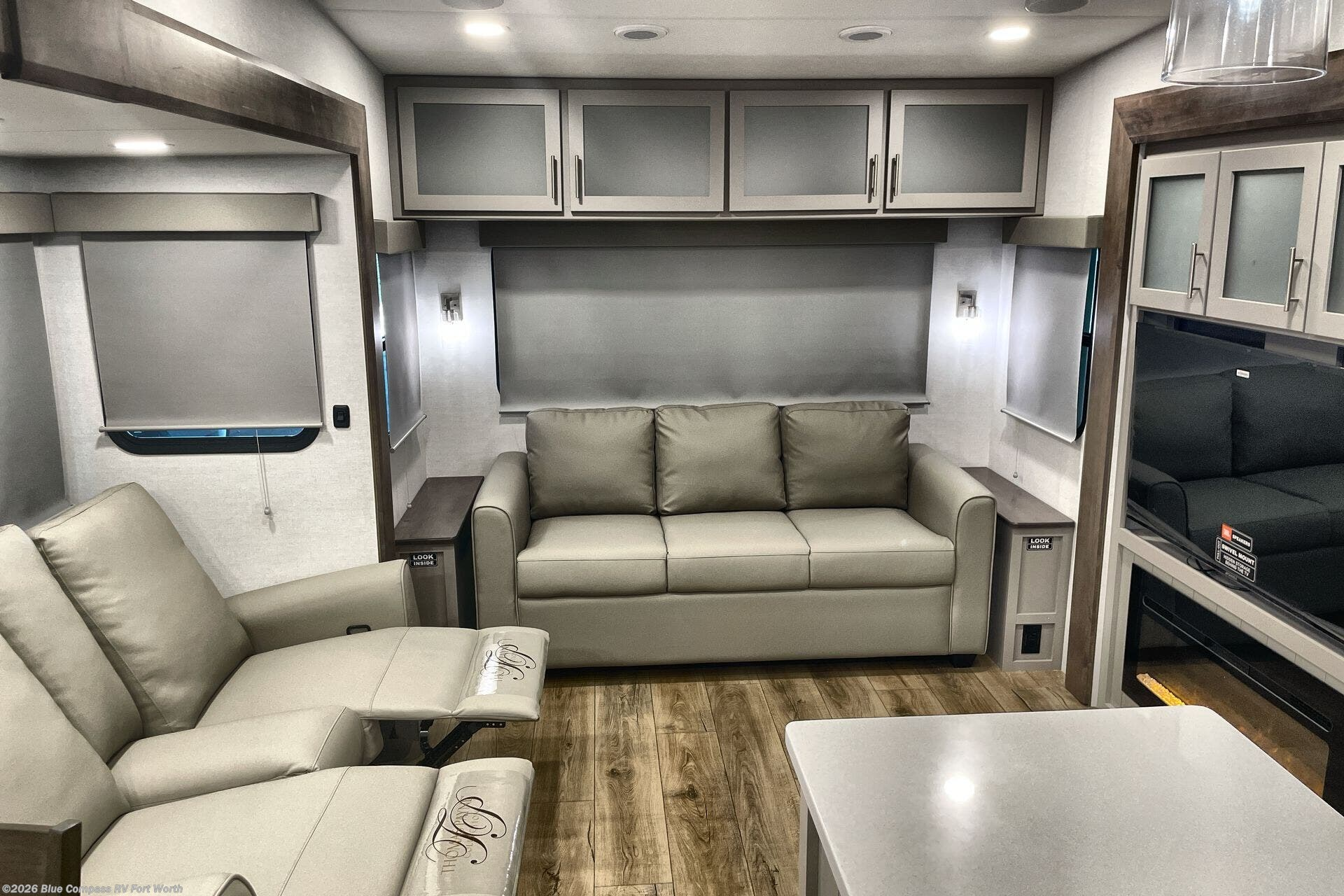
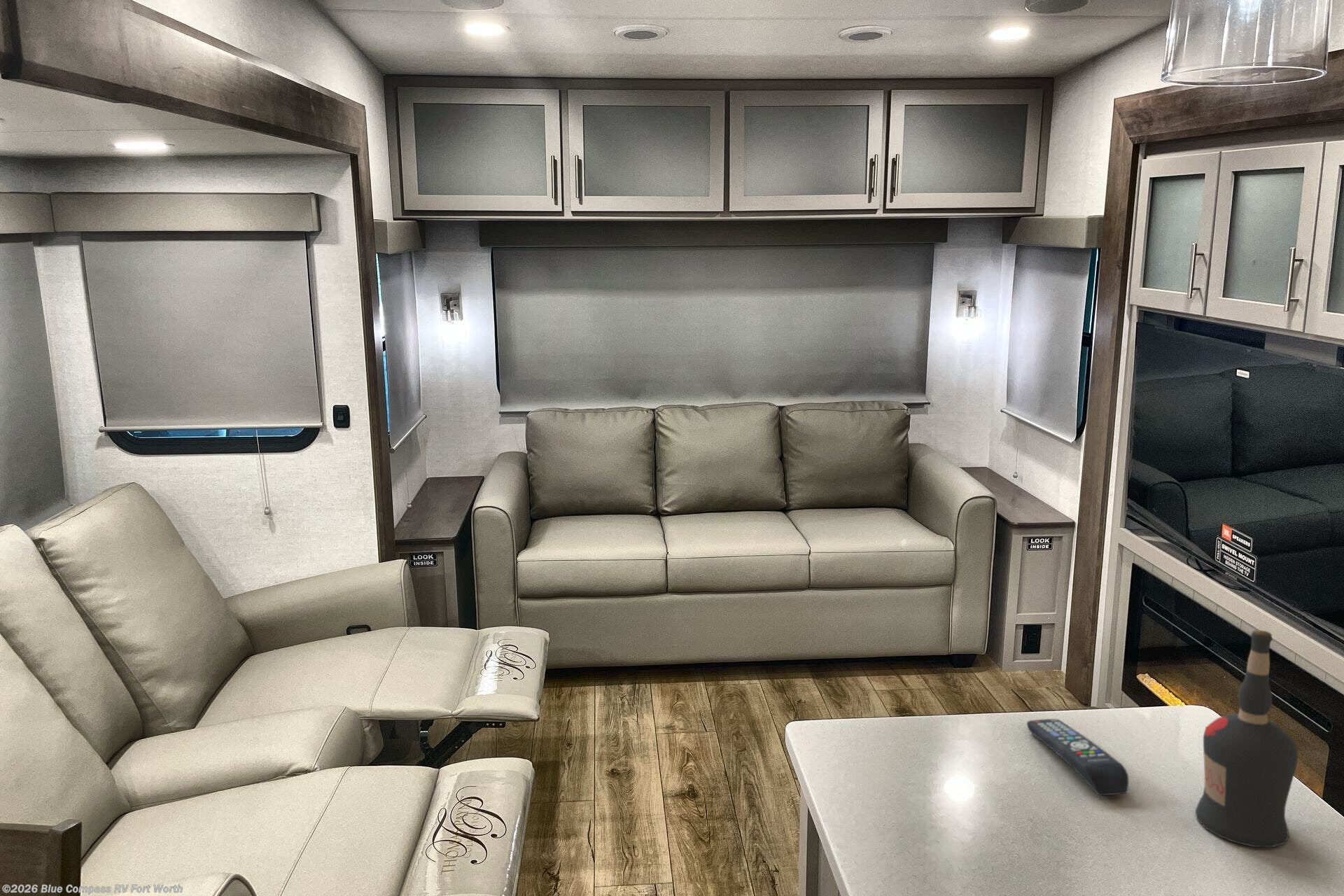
+ liquor bottle (1251, 729)
+ remote control (1075, 750)
